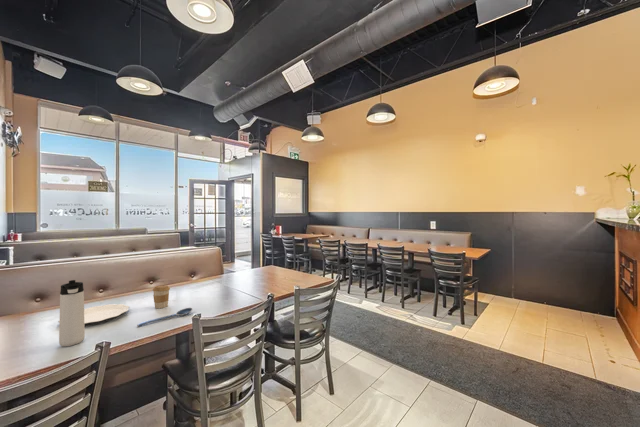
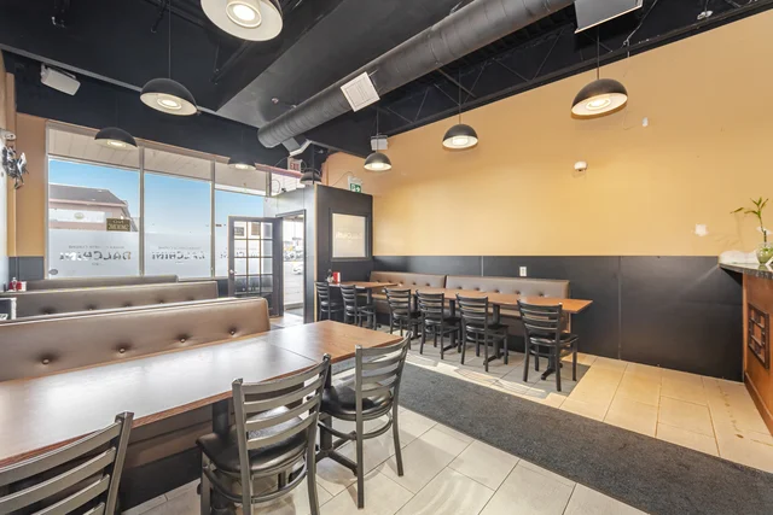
- spoon (166, 316)
- coffee cup (161, 295)
- thermos bottle (72, 312)
- plate (96, 315)
